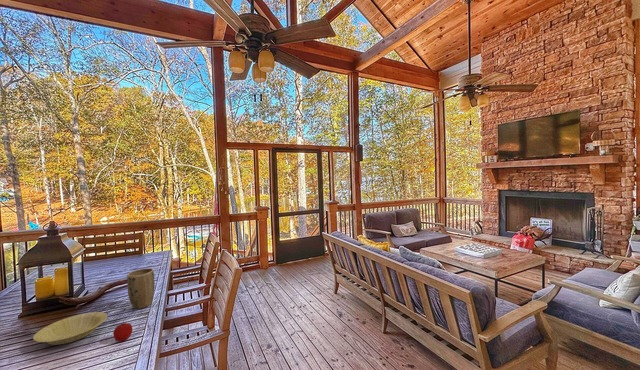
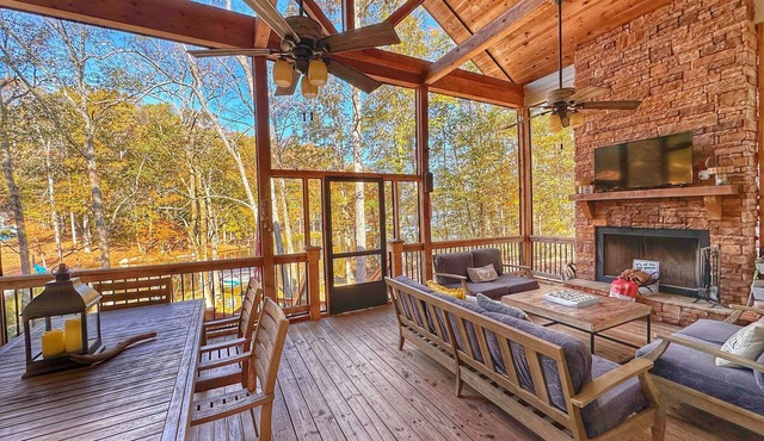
- apple (123, 330)
- plant pot (141, 288)
- bowl (73, 330)
